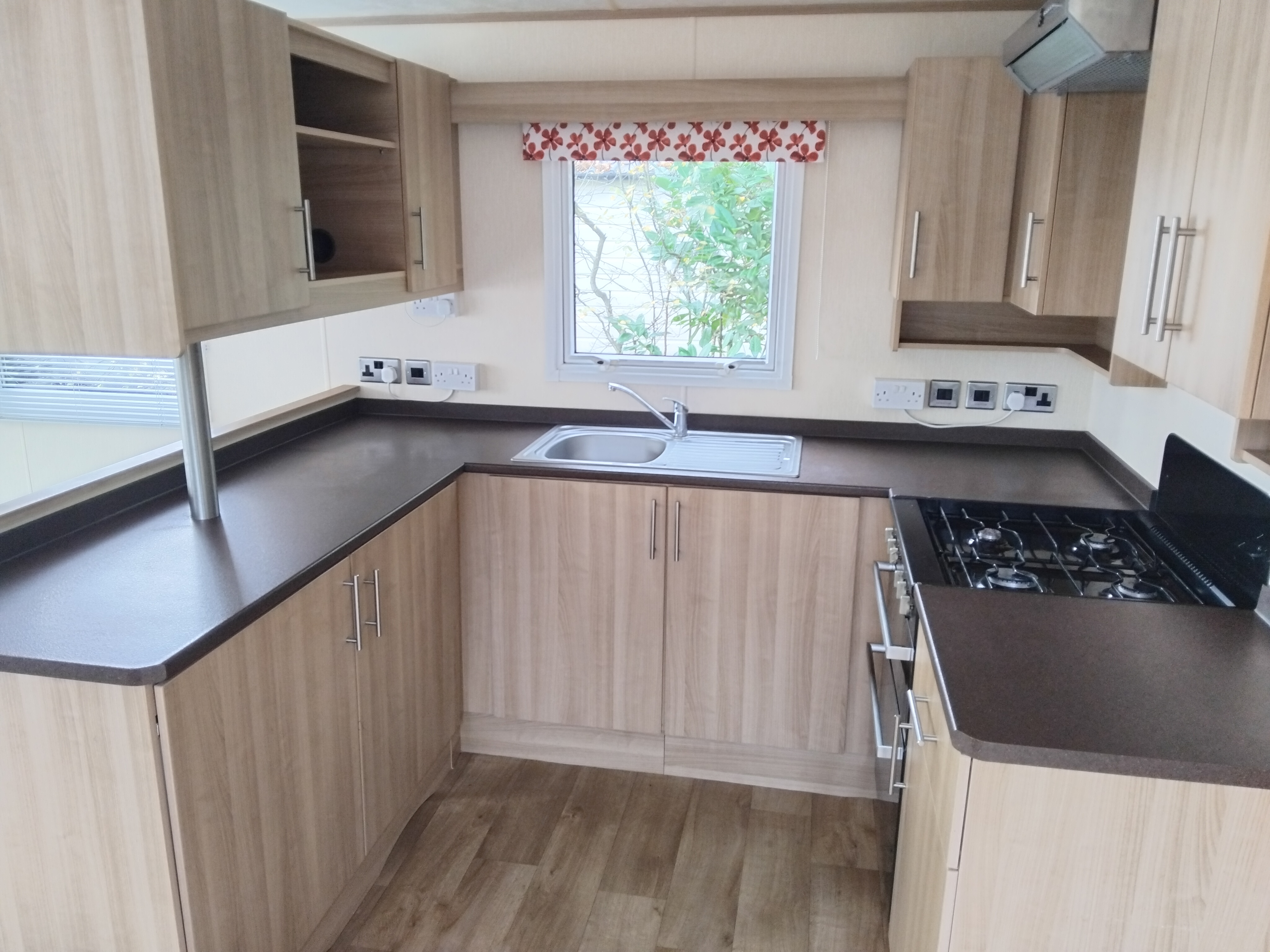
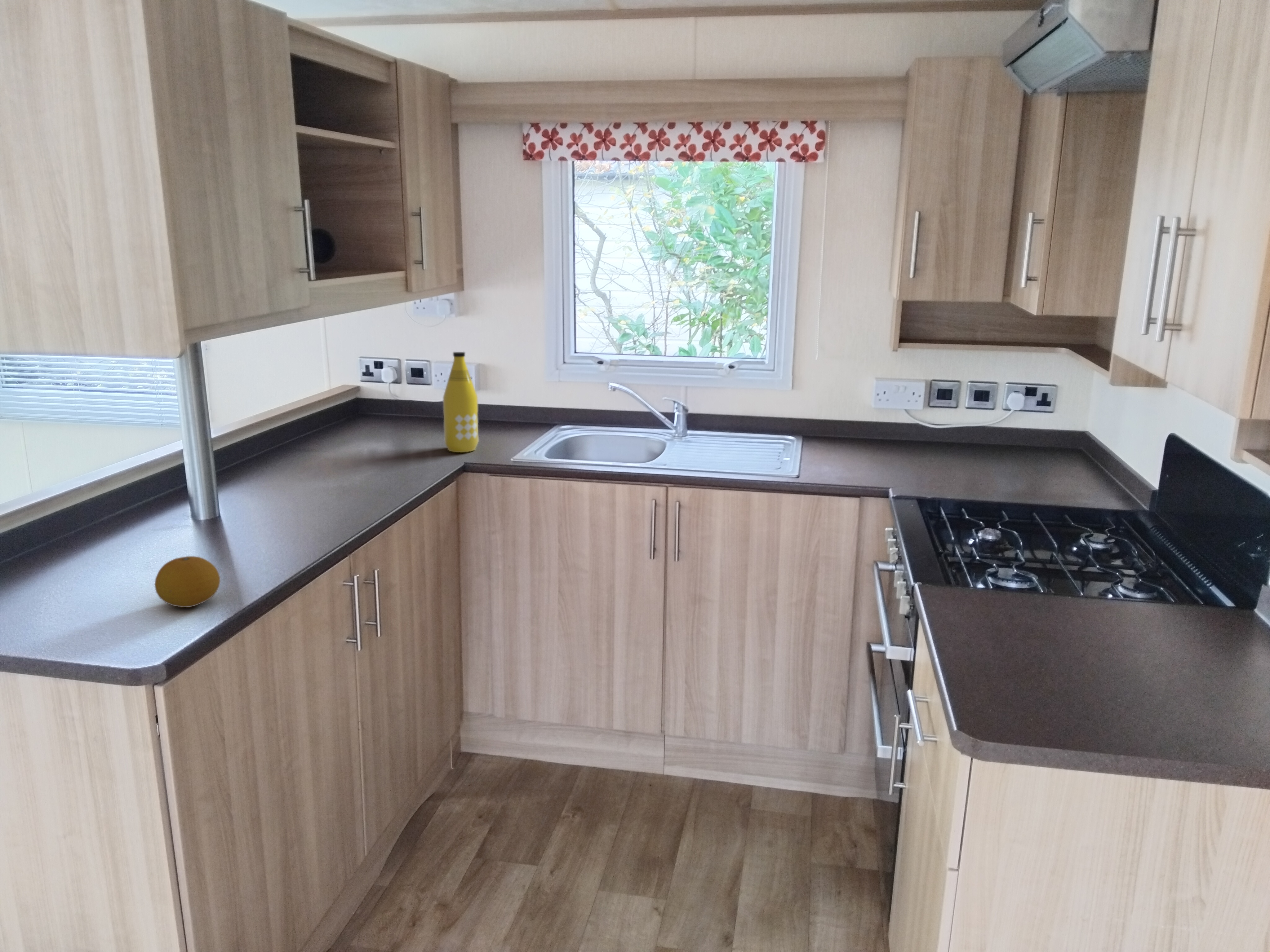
+ bottle (460, 401)
+ fruit (188, 580)
